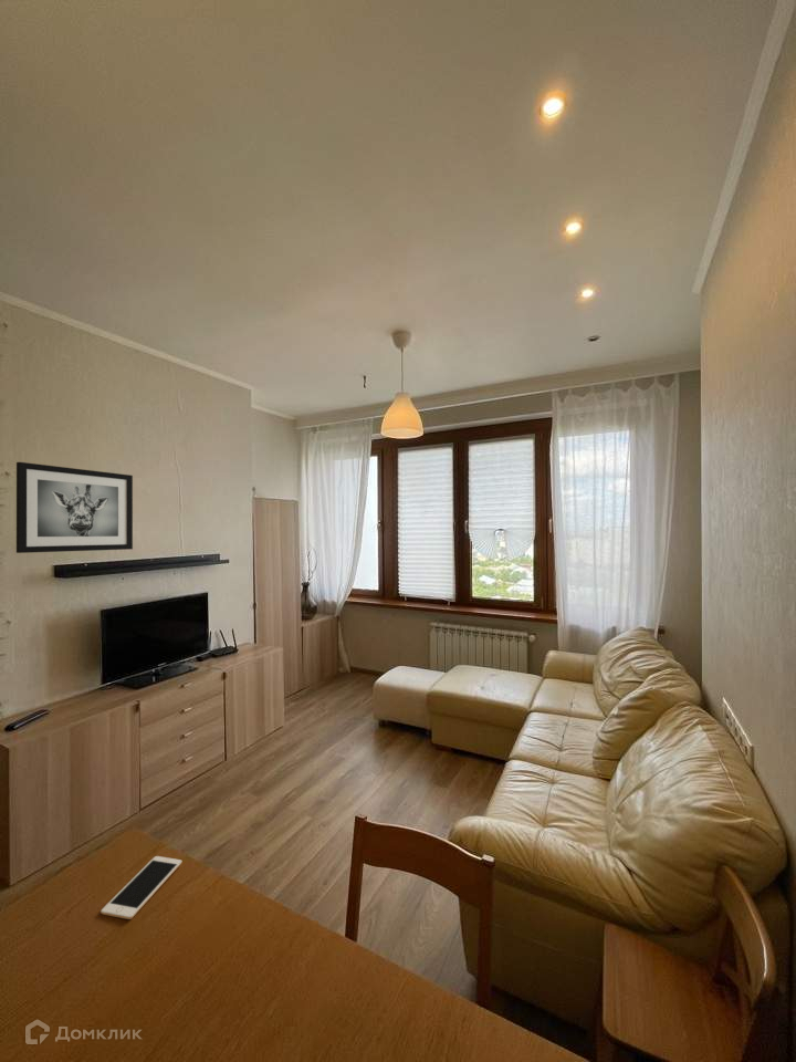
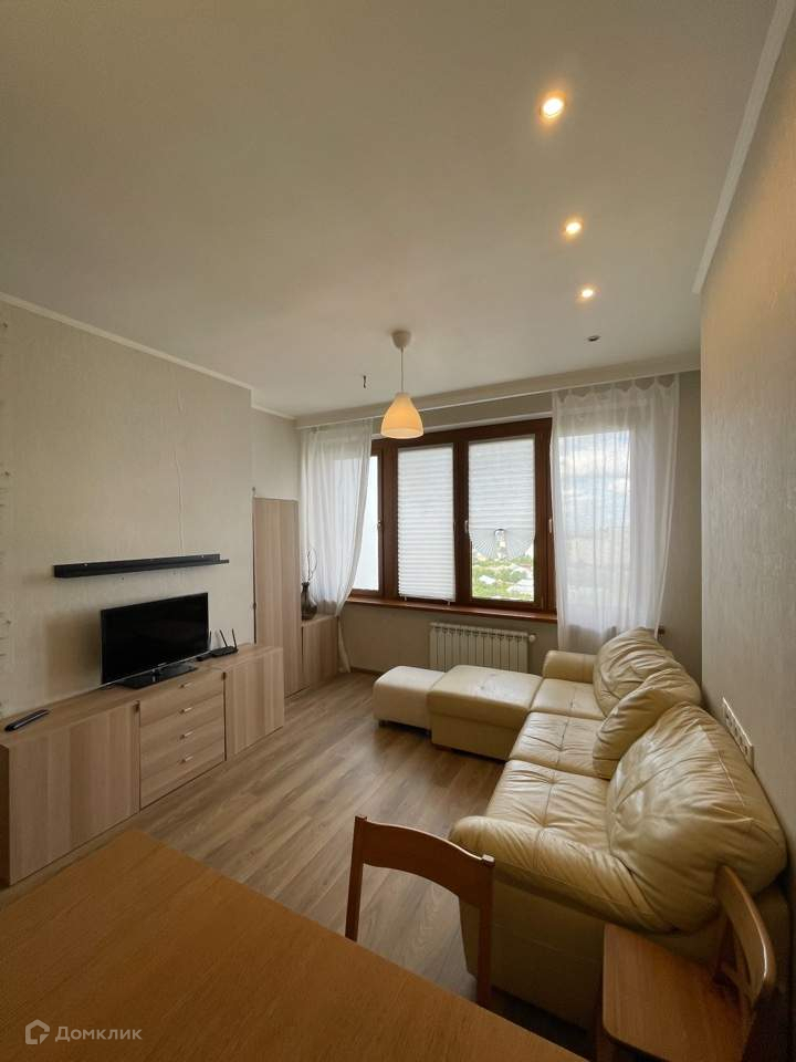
- wall art (80, 510)
- cell phone (144, 885)
